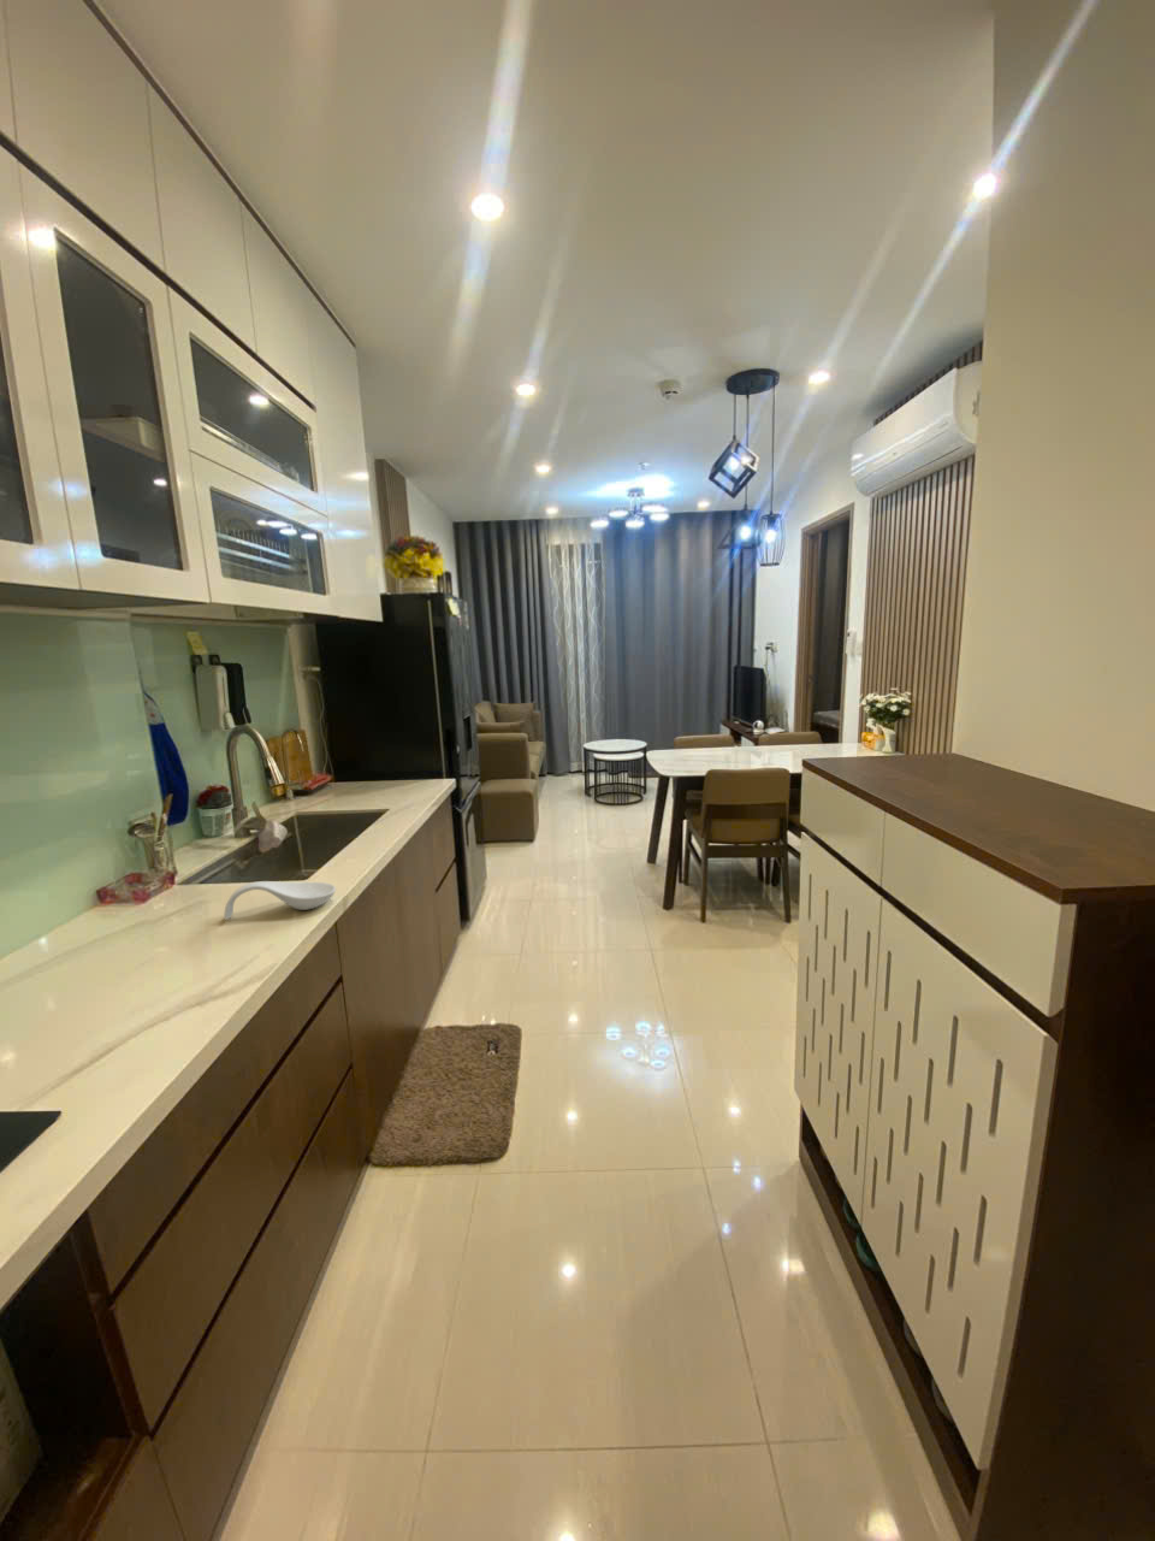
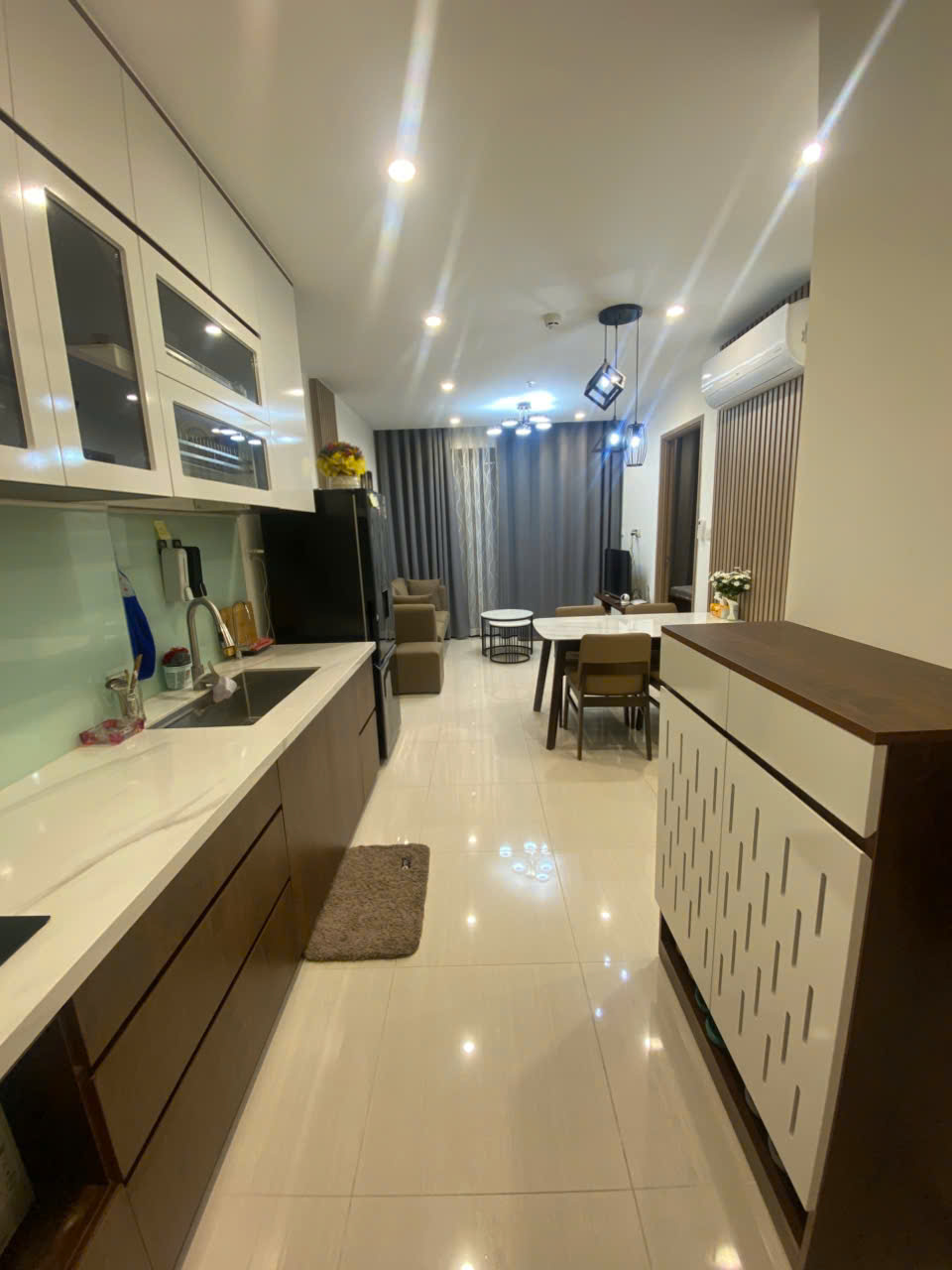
- spoon rest (281, 894)
